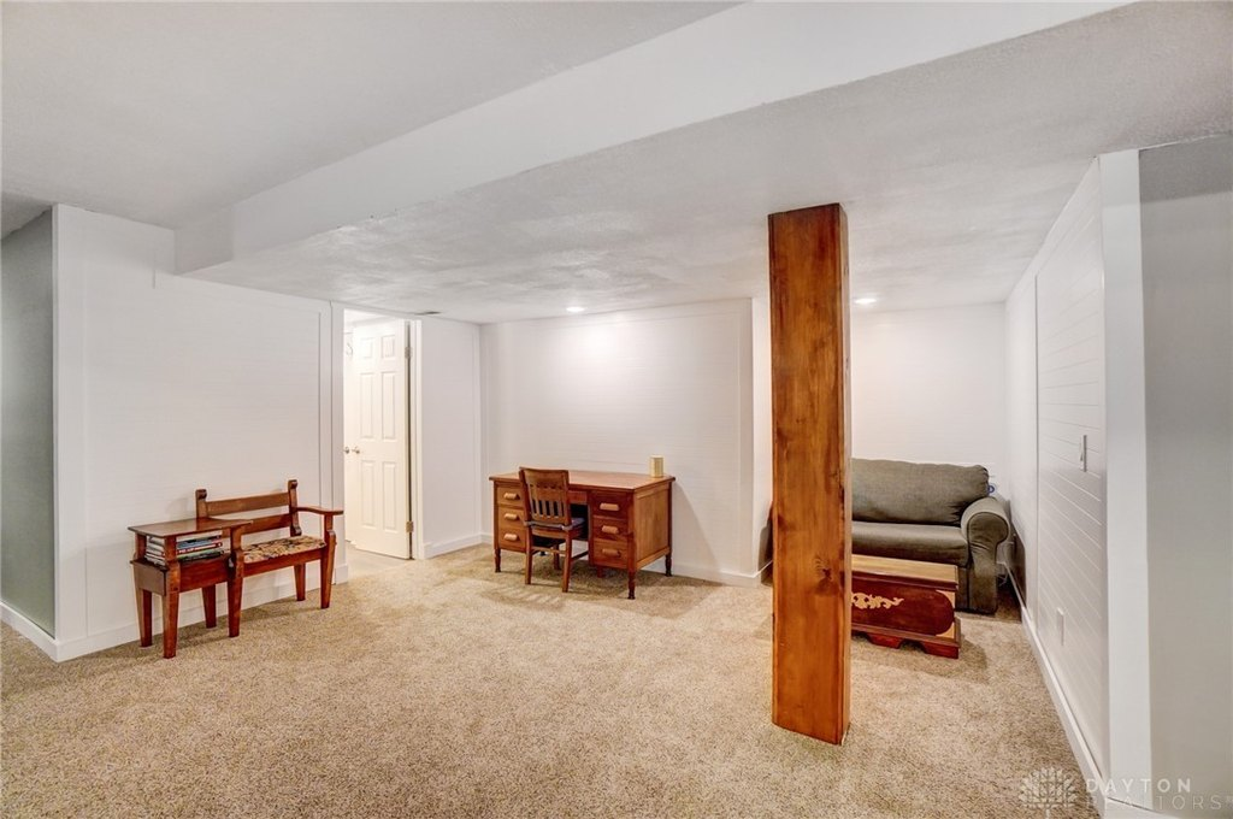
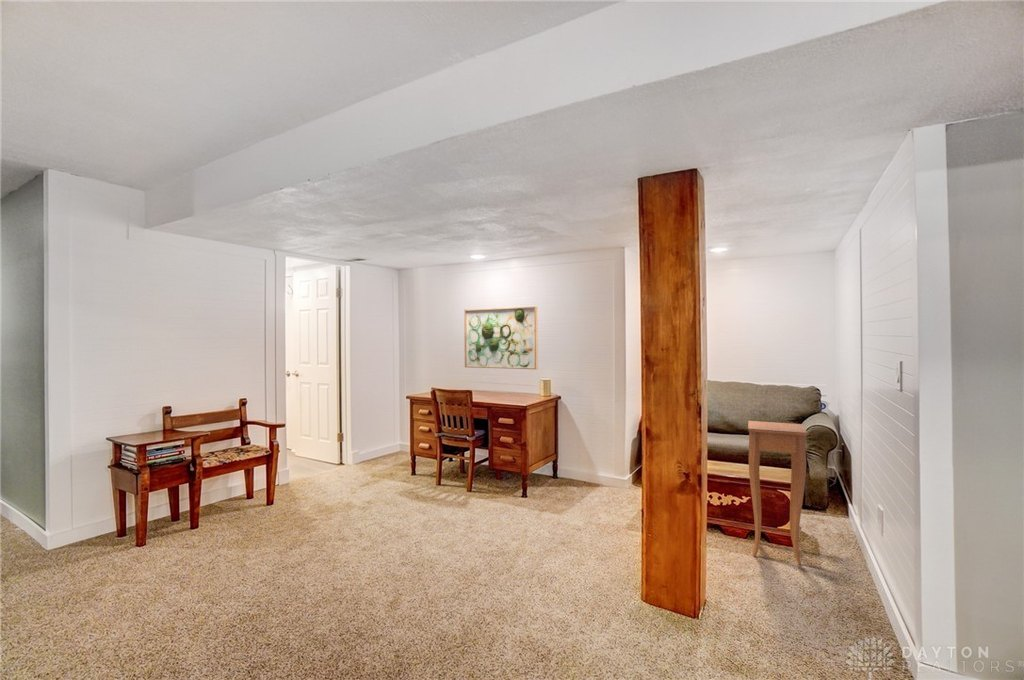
+ wall art (498, 338)
+ side table (790, 494)
